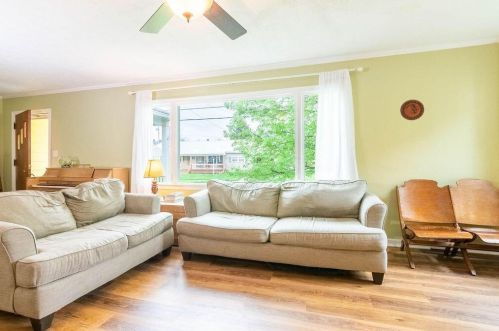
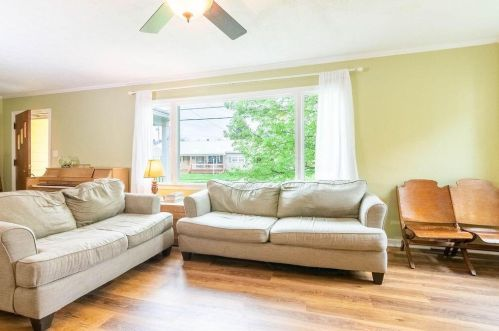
- decorative plate (411, 110)
